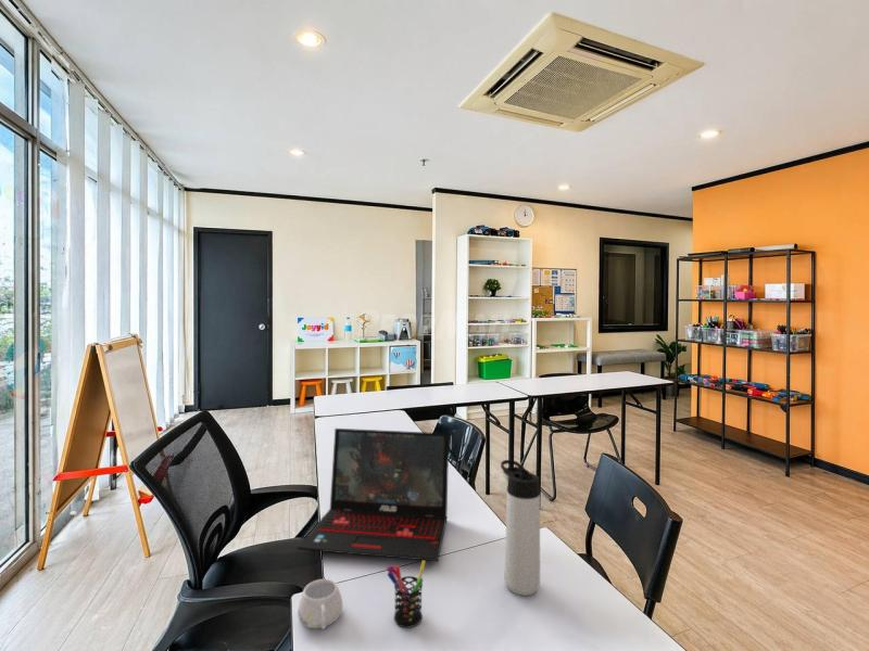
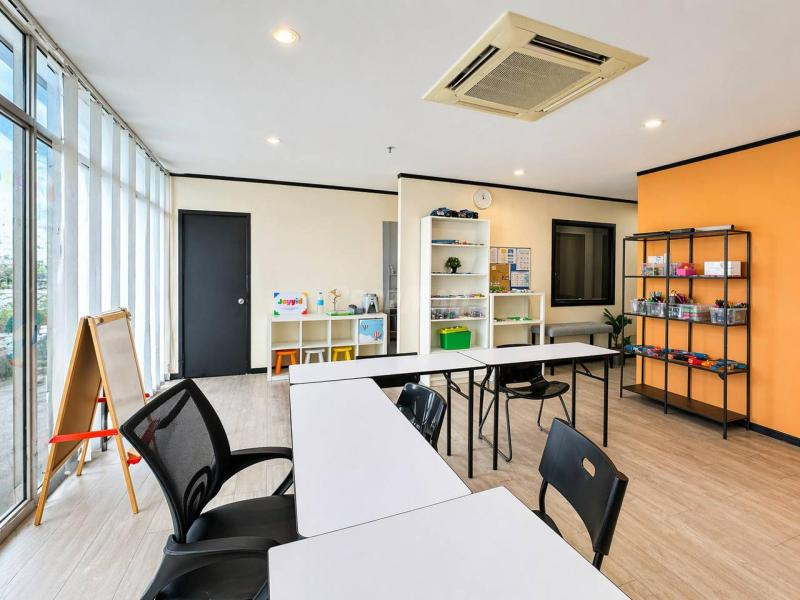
- laptop (379, 487)
- pen holder (408, 591)
- mug (320, 605)
- thermos bottle (518, 524)
